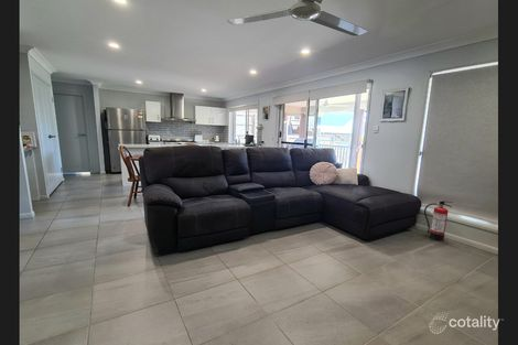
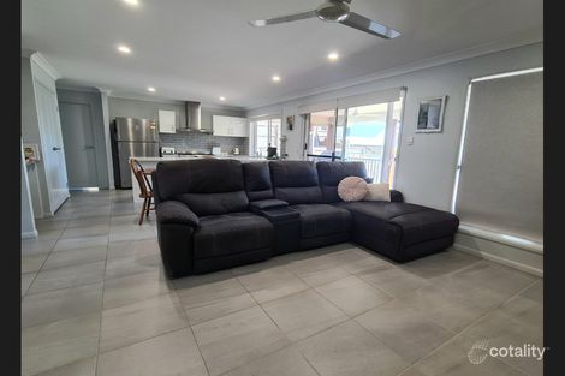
- fire extinguisher (435, 218)
